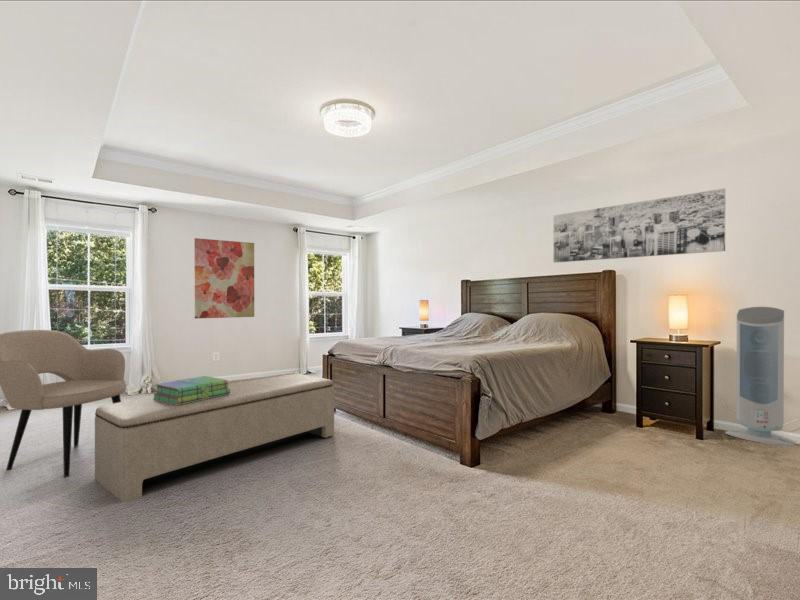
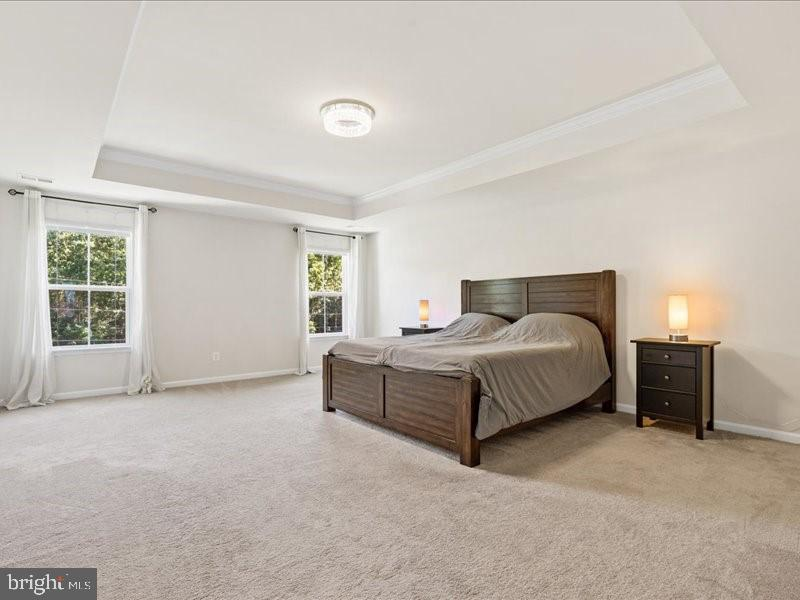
- bench (231, 422)
- armchair (62, 395)
- wall art (225, 279)
- wall art (627, 230)
- stack of books (192, 389)
- air purifier (759, 372)
